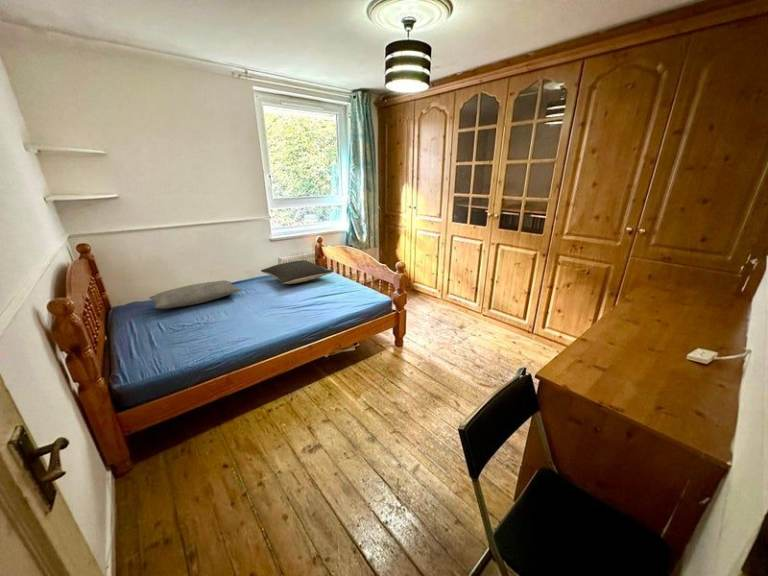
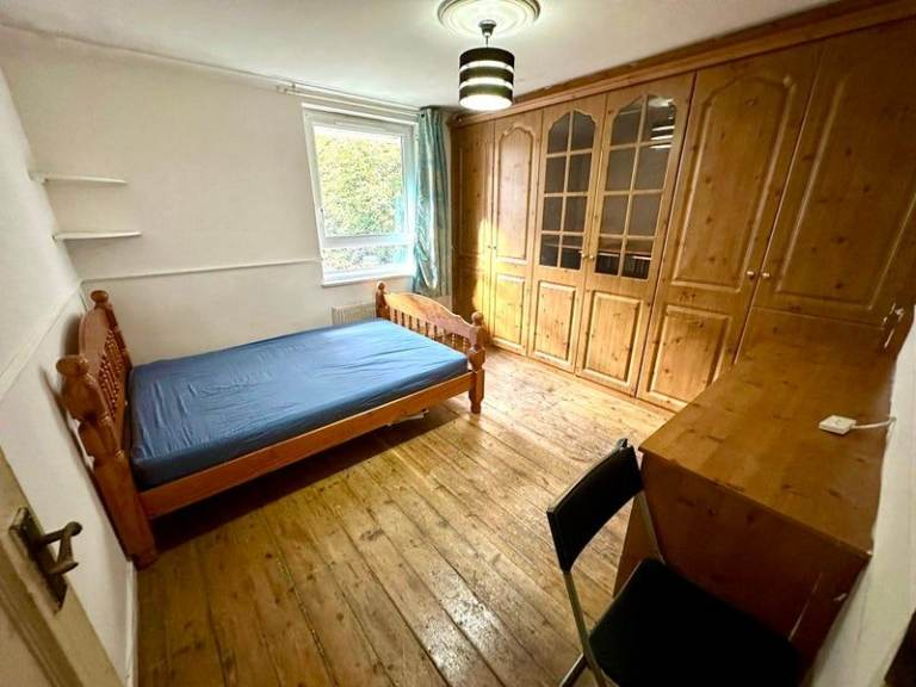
- pillow (196, 293)
- pillow (296, 271)
